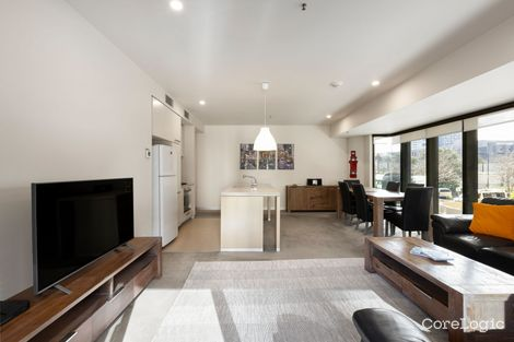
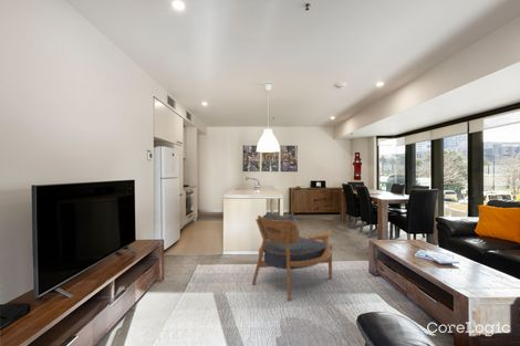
+ armchair (290, 245)
